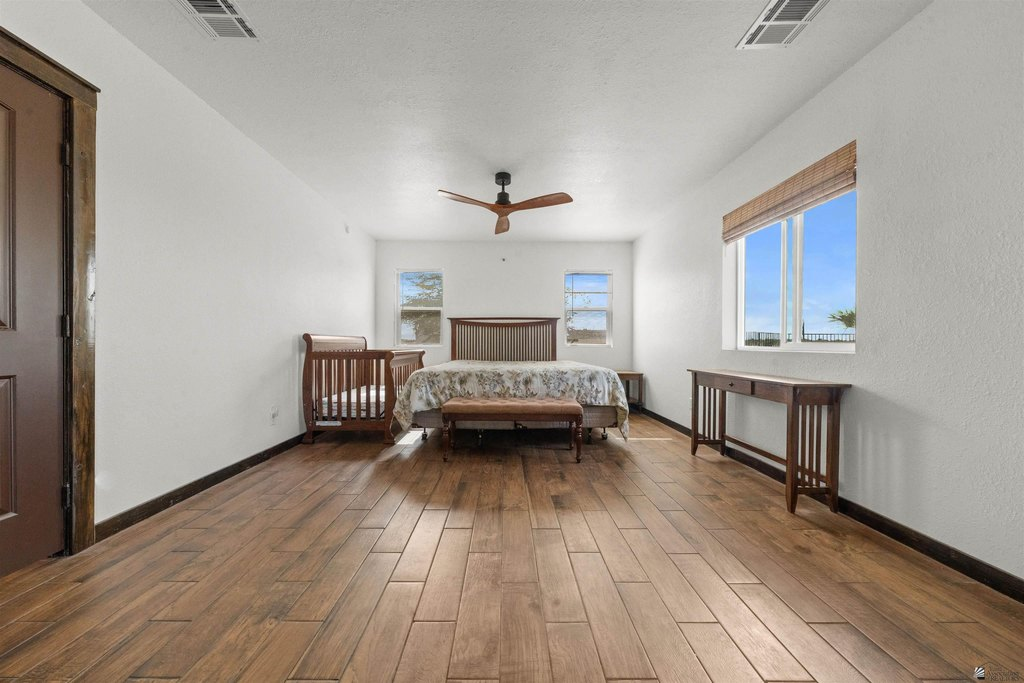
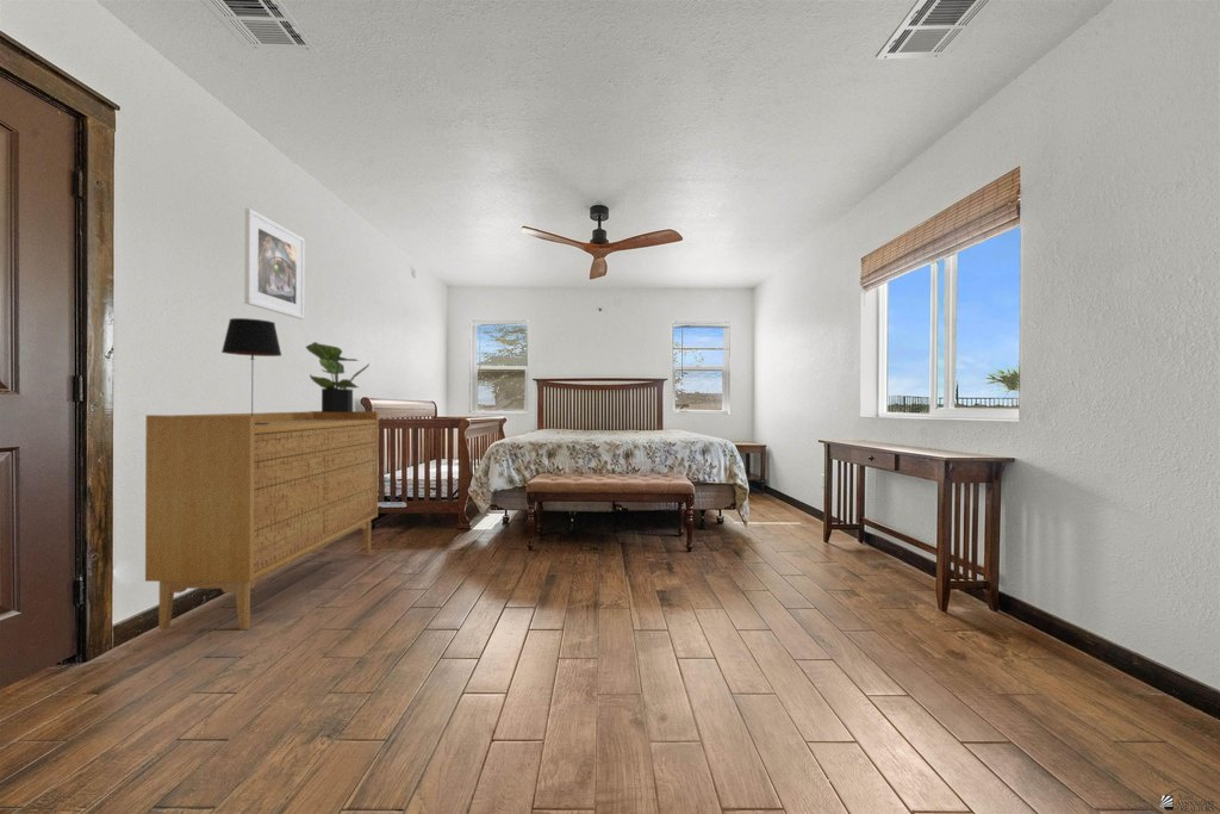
+ potted plant (331, 386)
+ sideboard (287, 498)
+ table lamp (251, 372)
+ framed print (276, 268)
